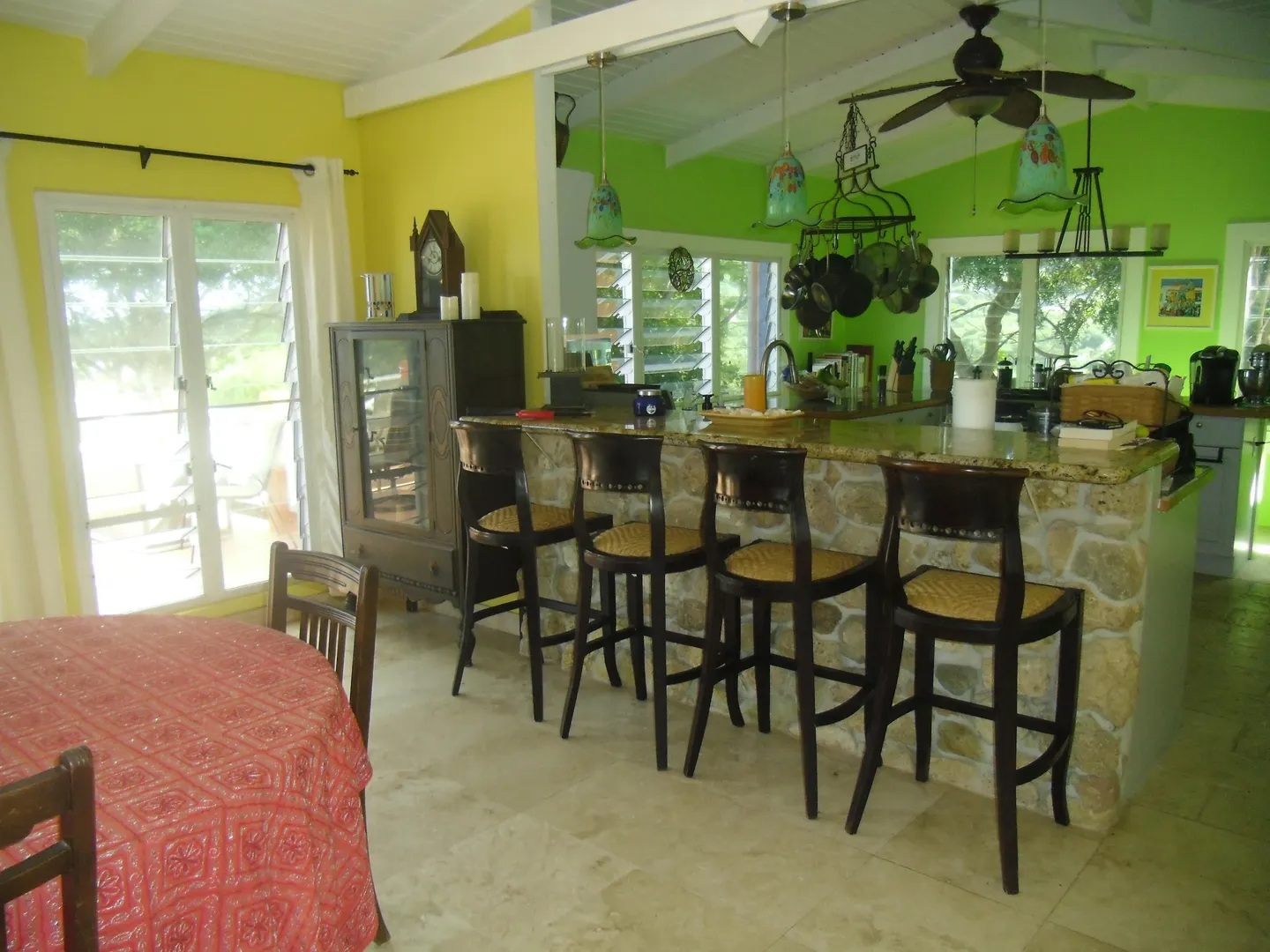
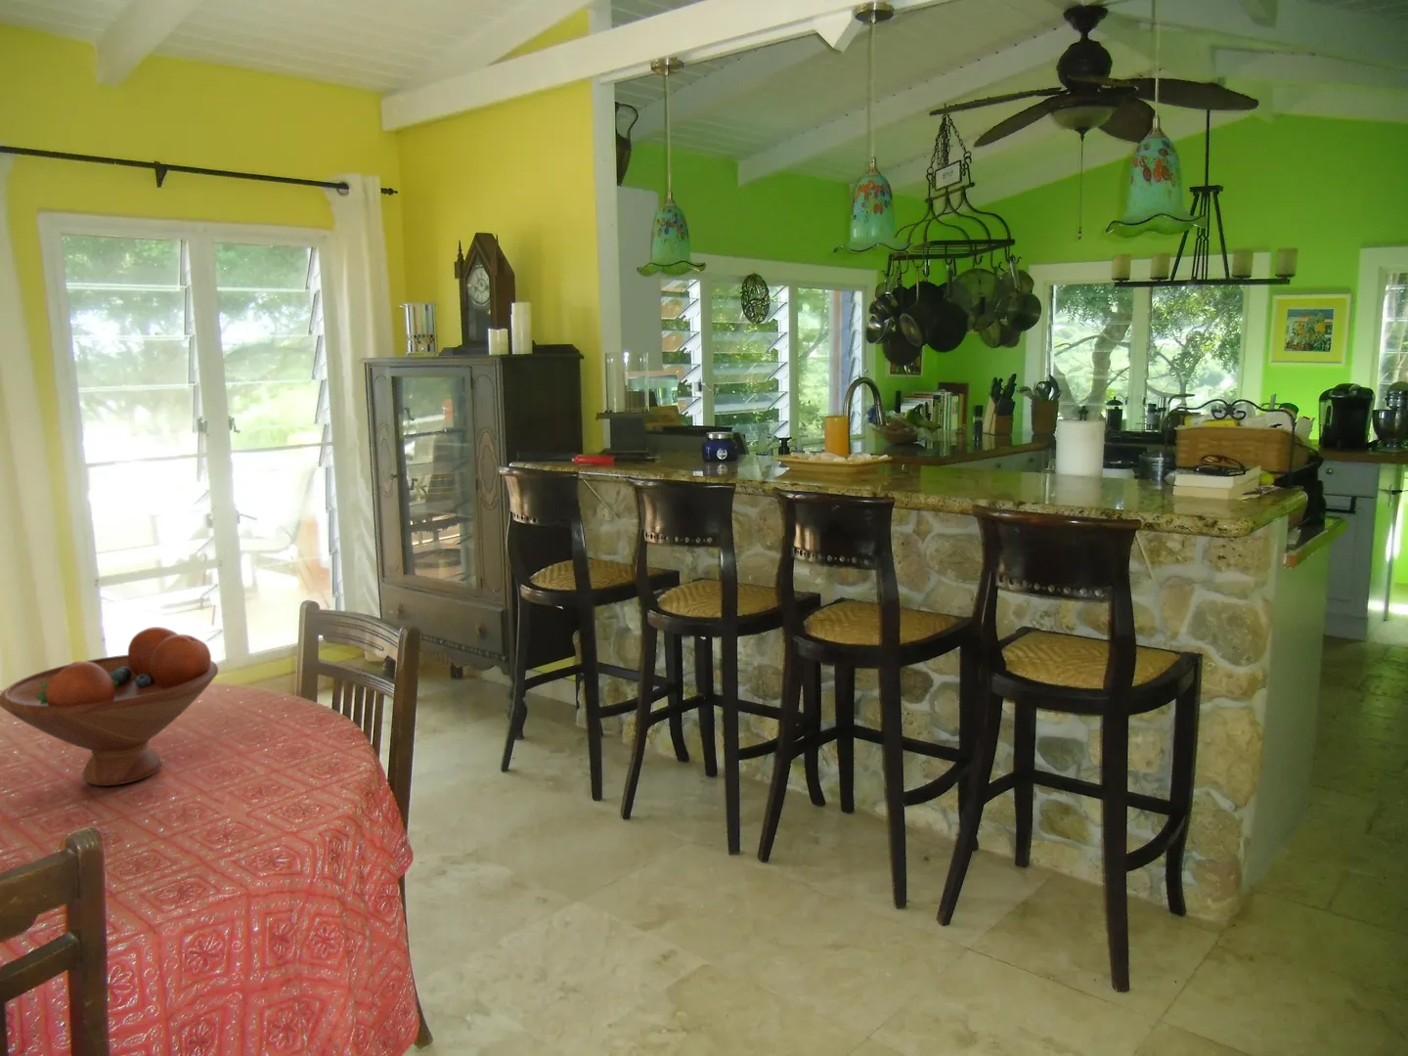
+ fruit bowl (115, 707)
